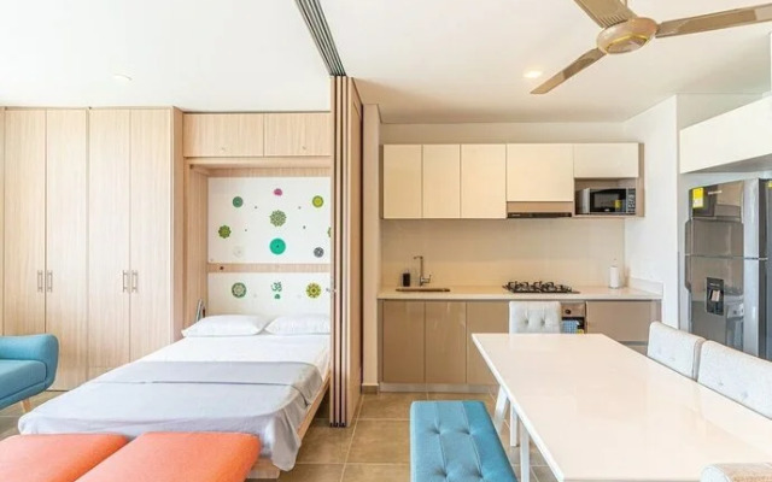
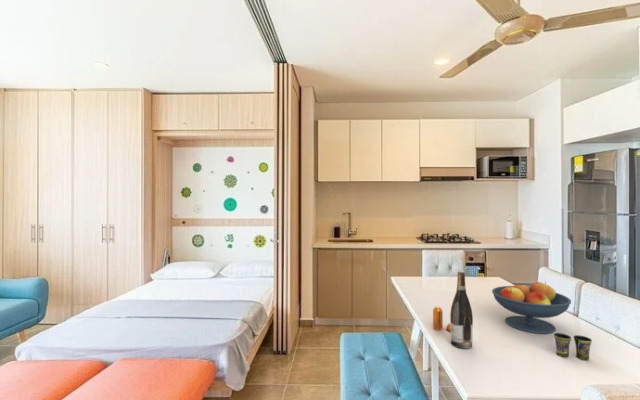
+ fruit bowl (529, 304)
+ pepper shaker (442, 318)
+ cup (568, 346)
+ wine bottle (461, 308)
